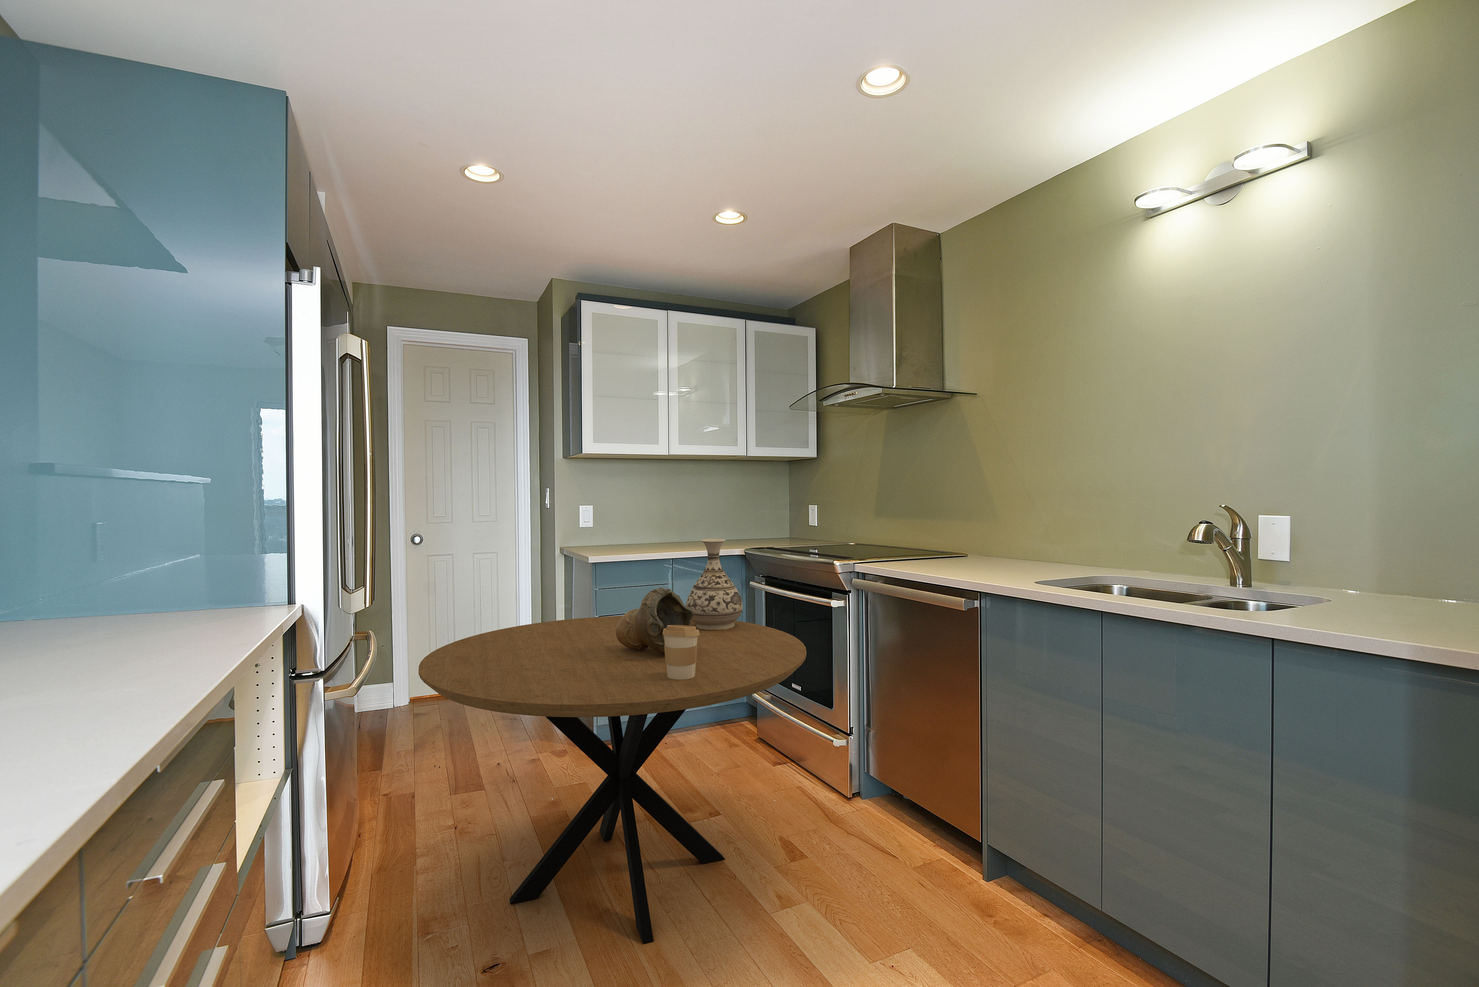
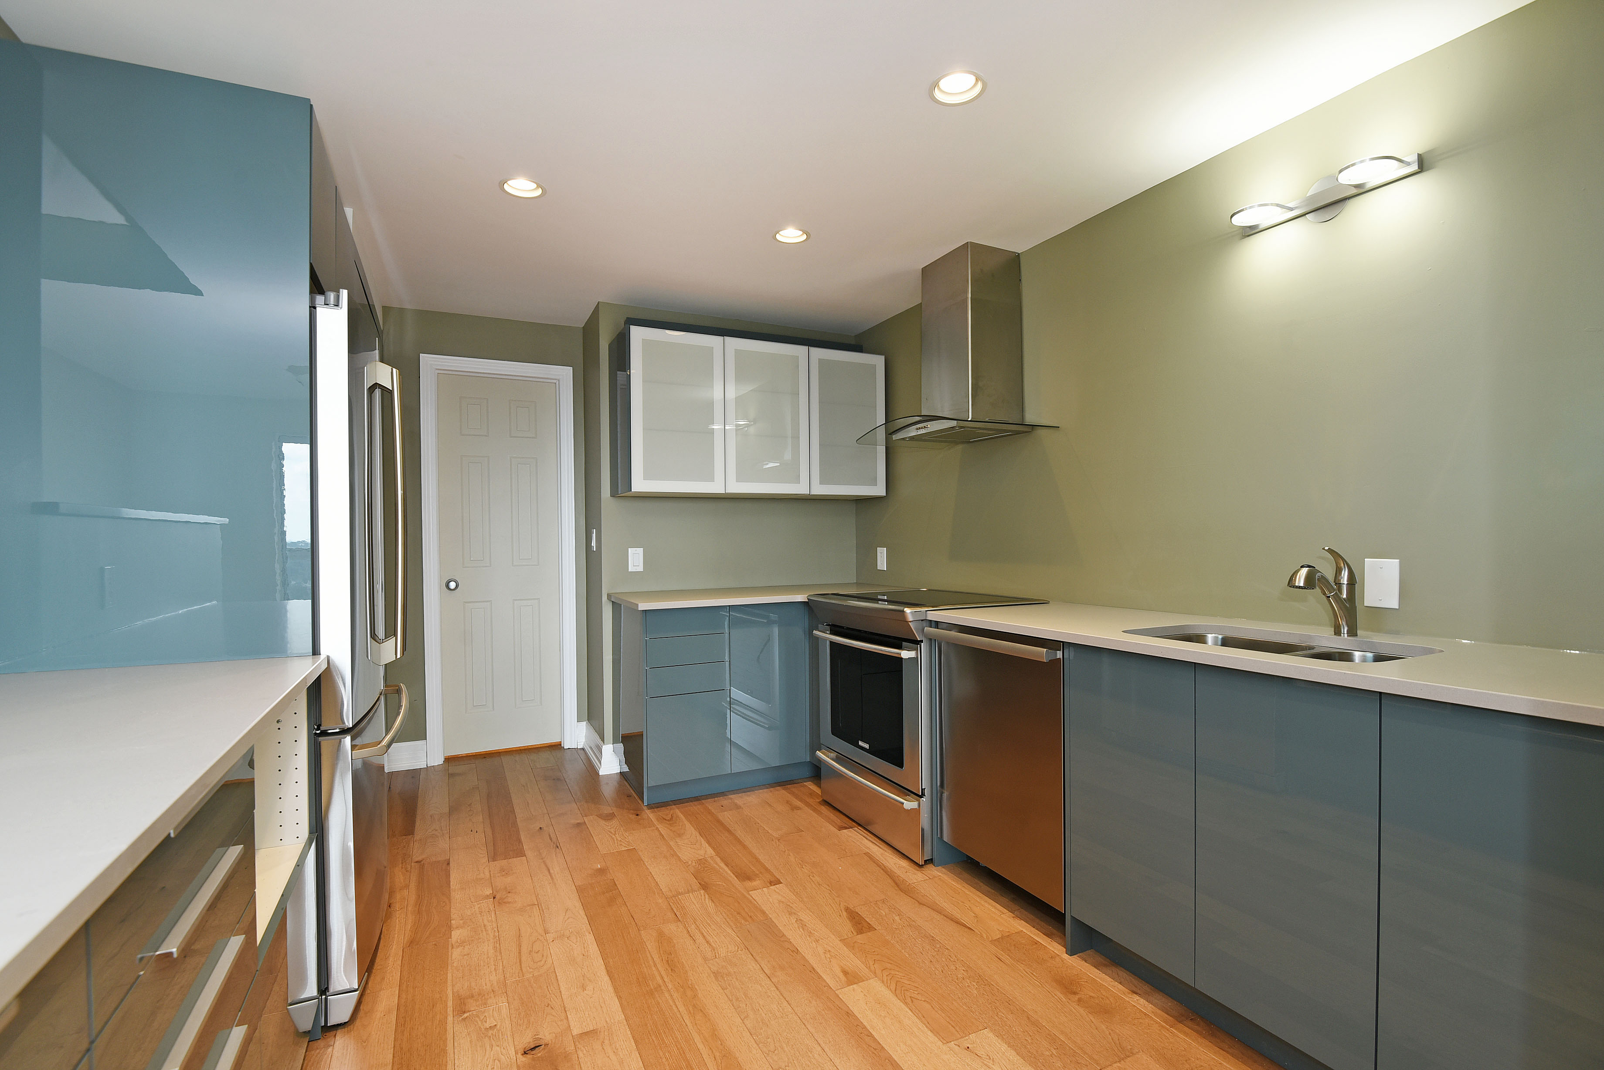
- decorative bowl (653, 618)
- vase (714, 583)
- coffee cup (681, 649)
- dining table (622, 763)
